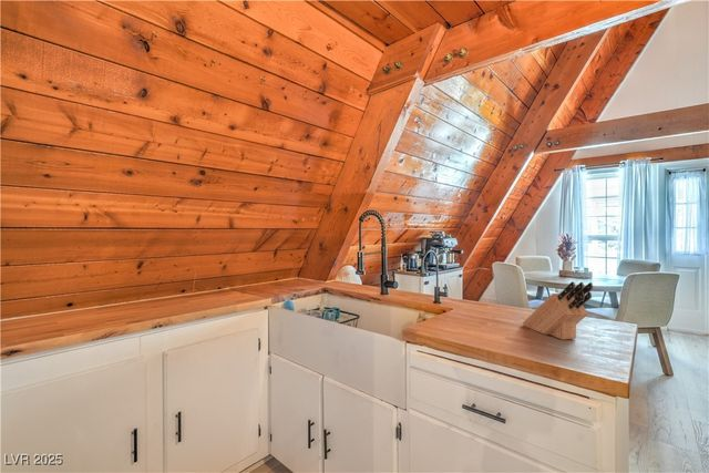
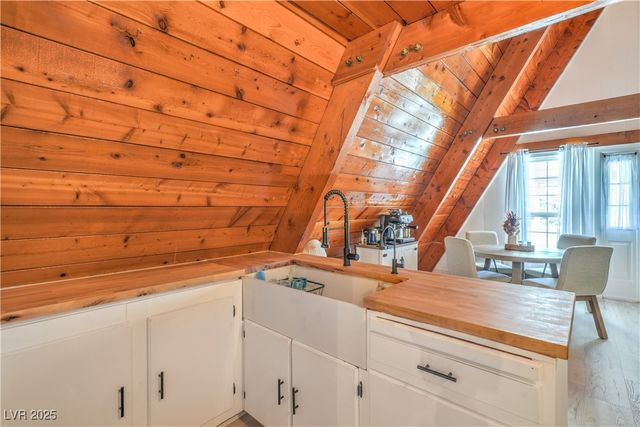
- knife block (556, 306)
